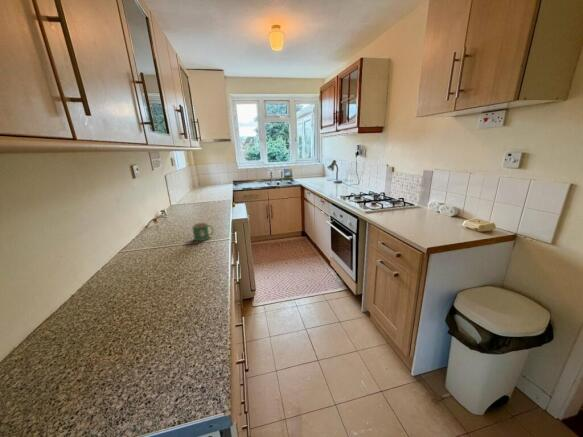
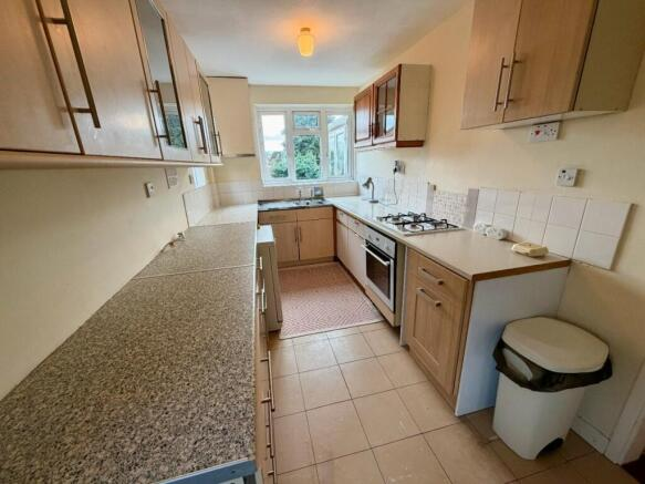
- mug (203, 231)
